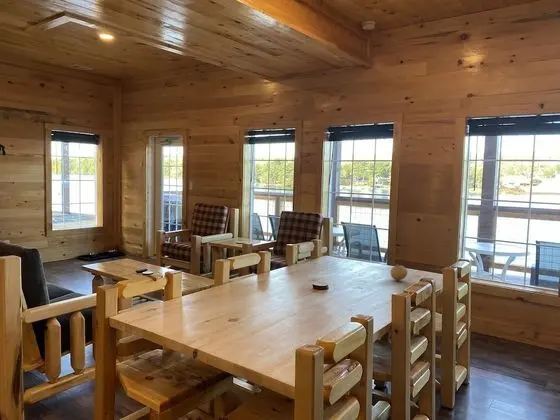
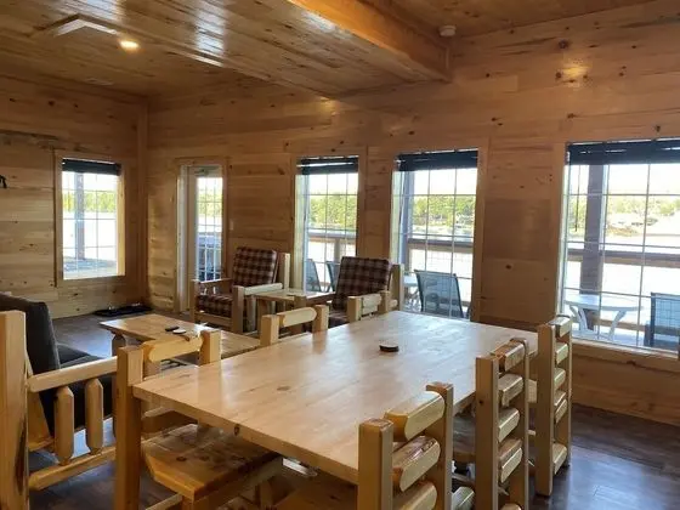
- fruit (398, 271)
